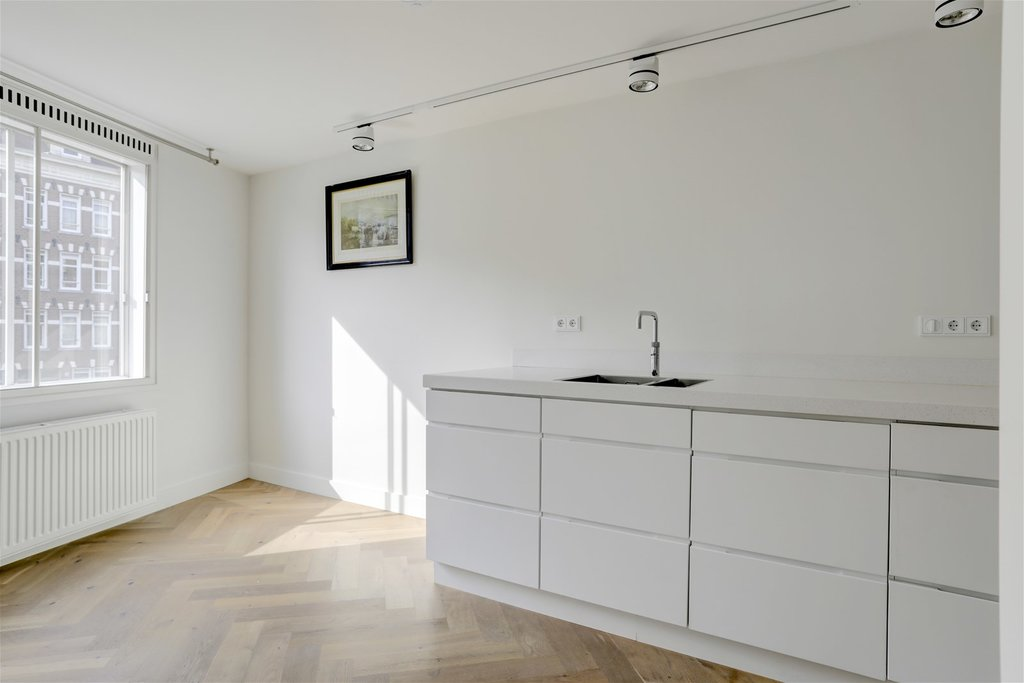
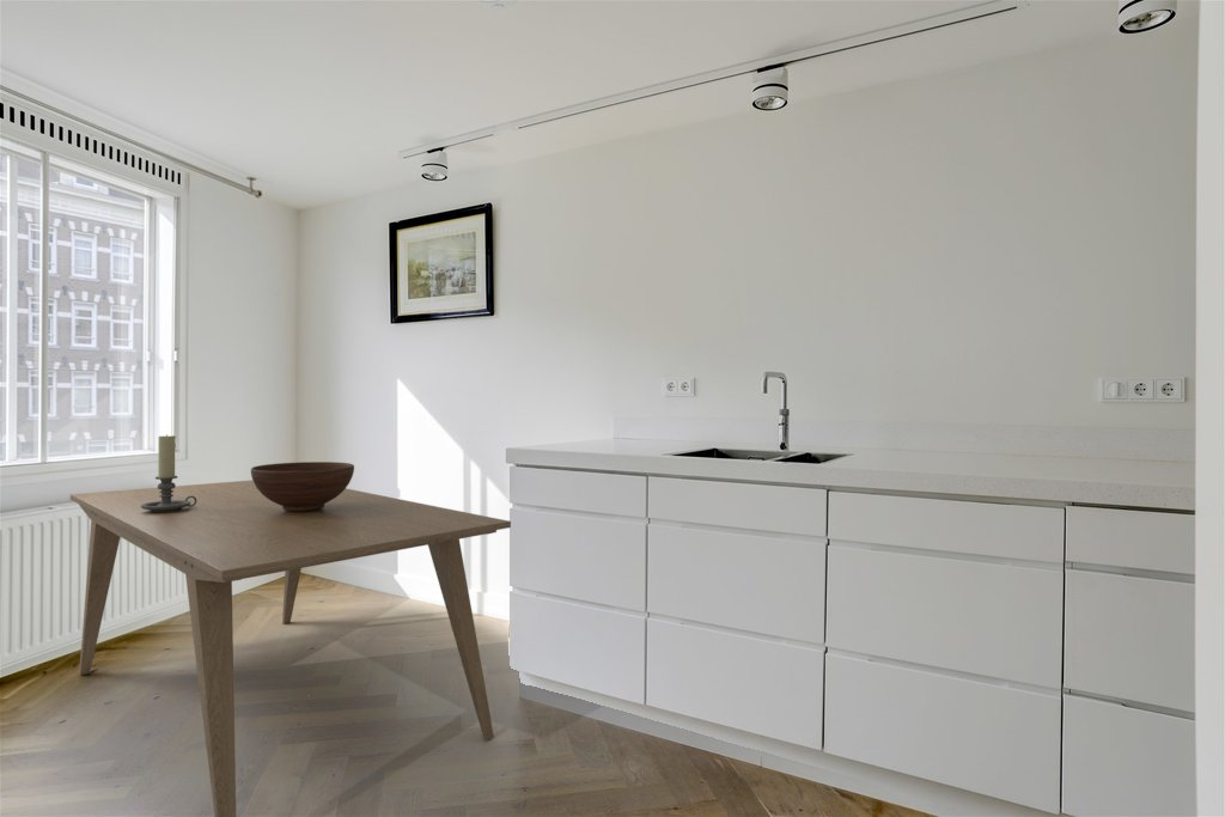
+ candle holder (171, 471)
+ fruit bowl (304, 487)
+ dining table (284, 604)
